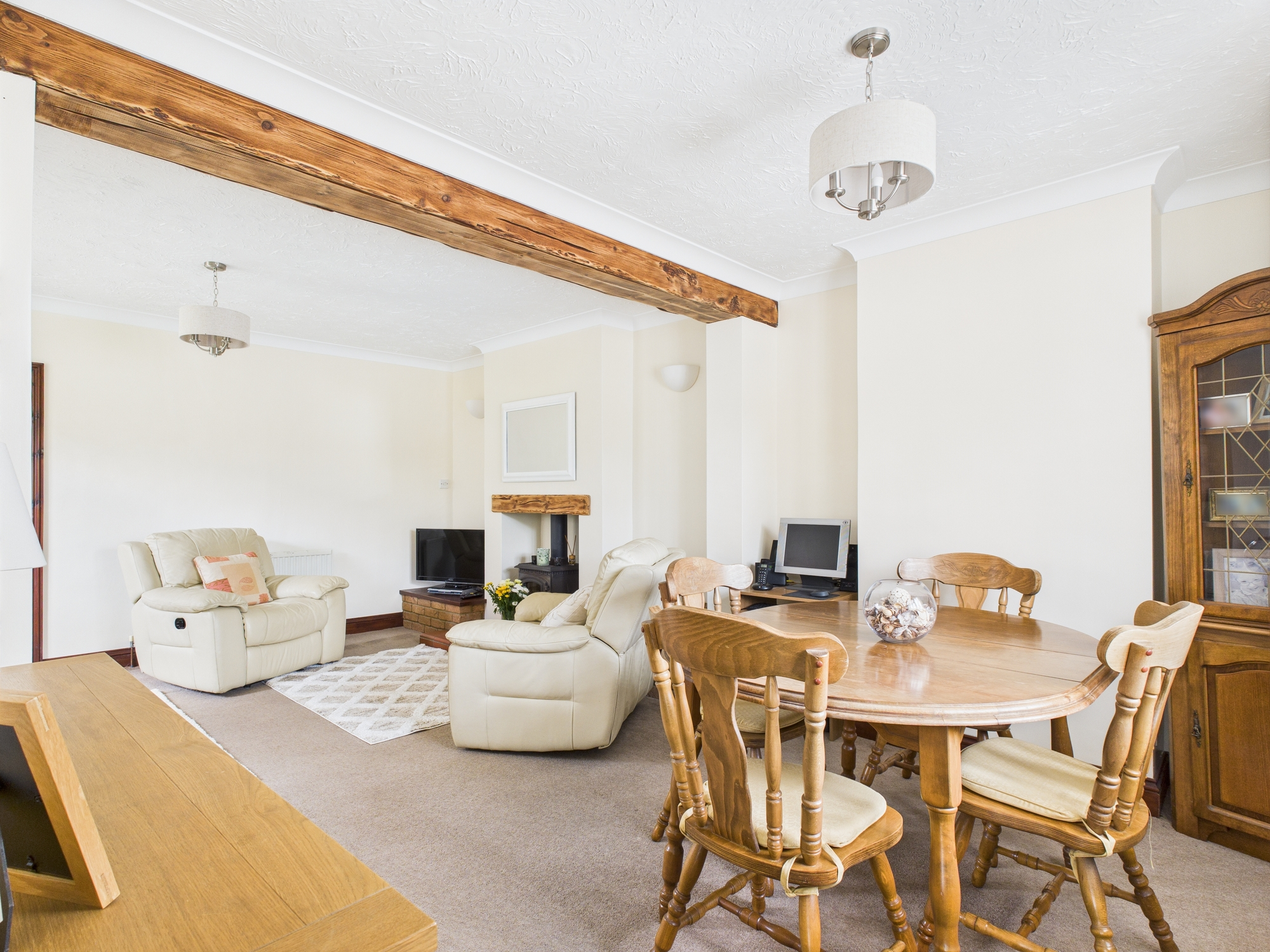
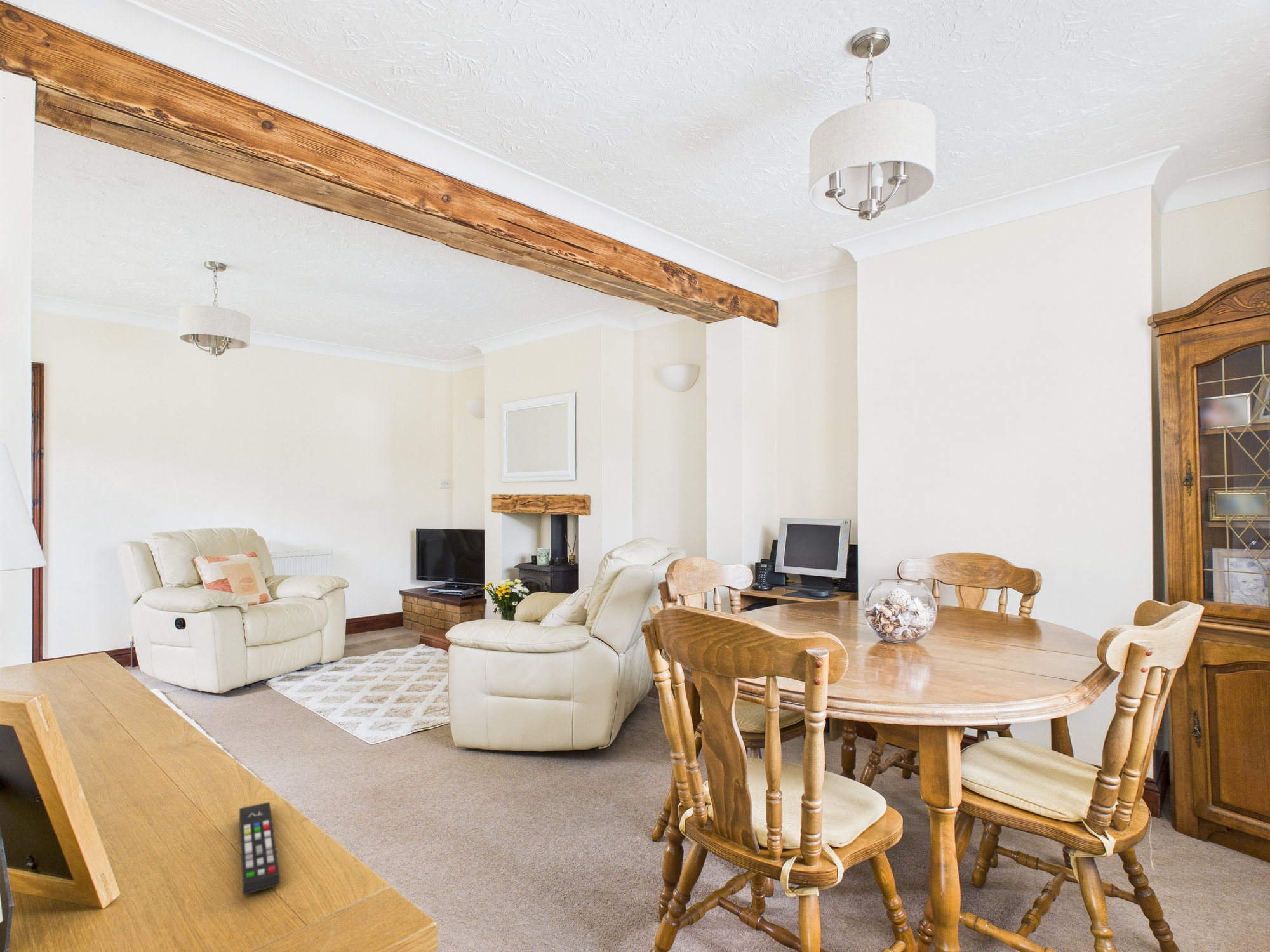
+ remote control (257, 843)
